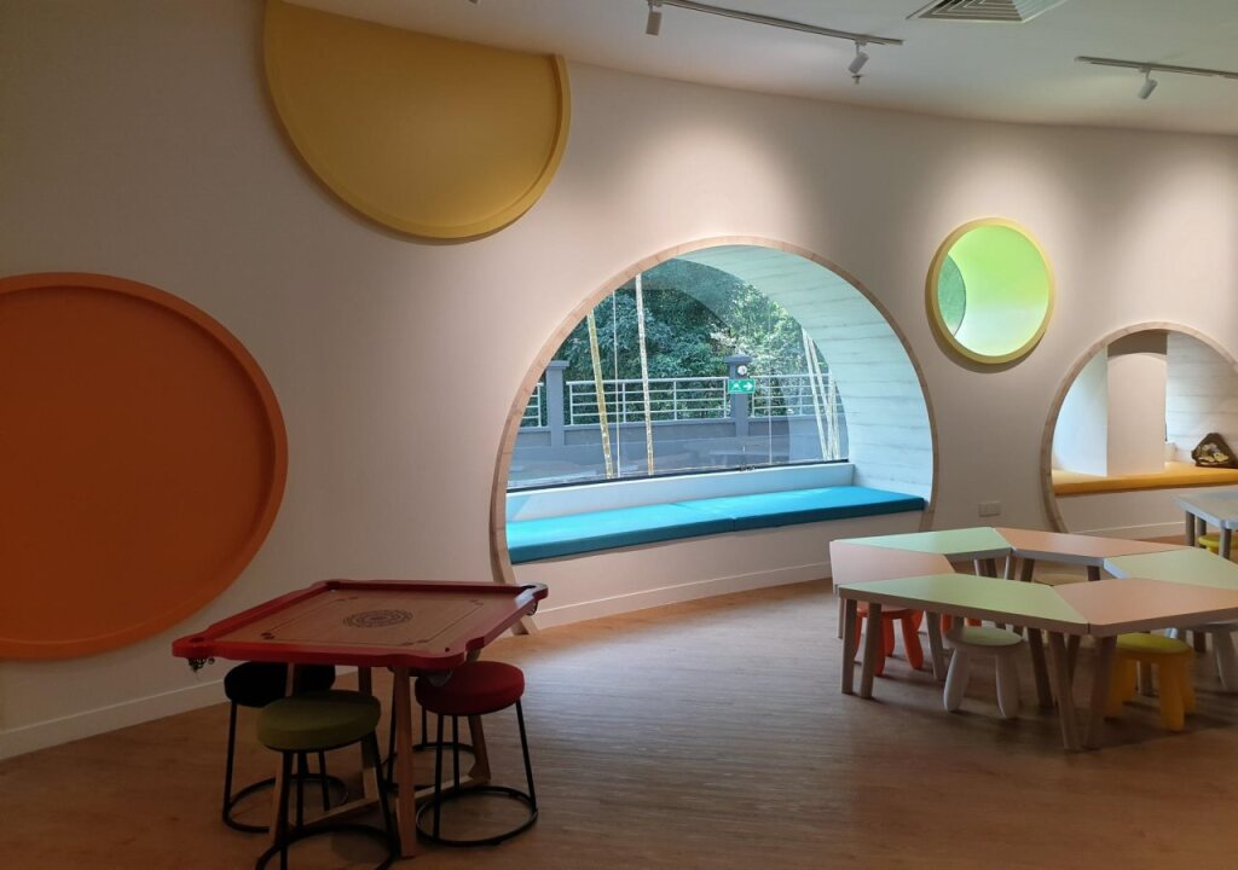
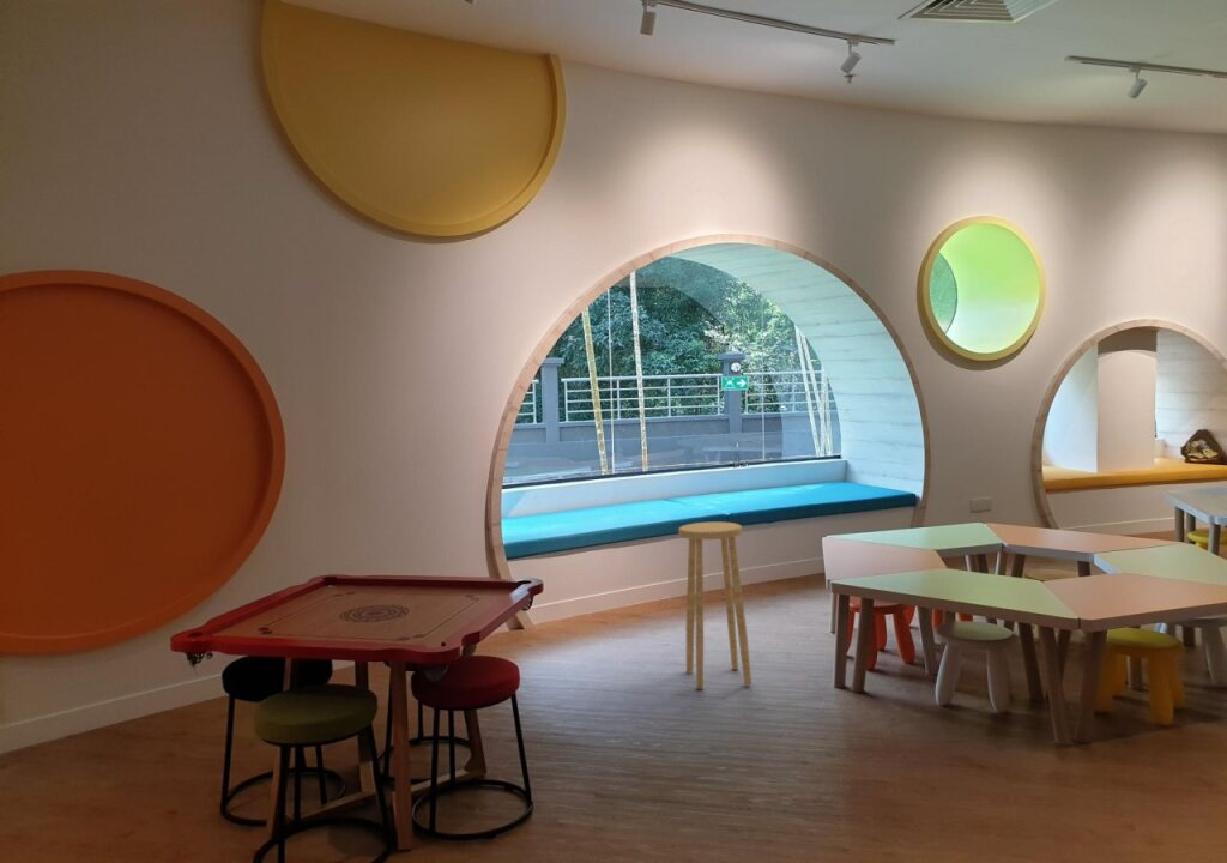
+ stool (702, 602)
